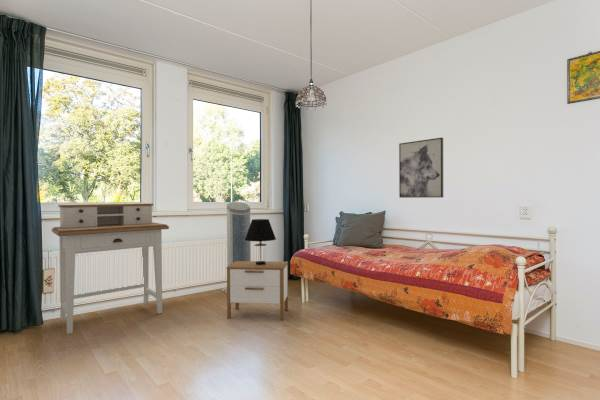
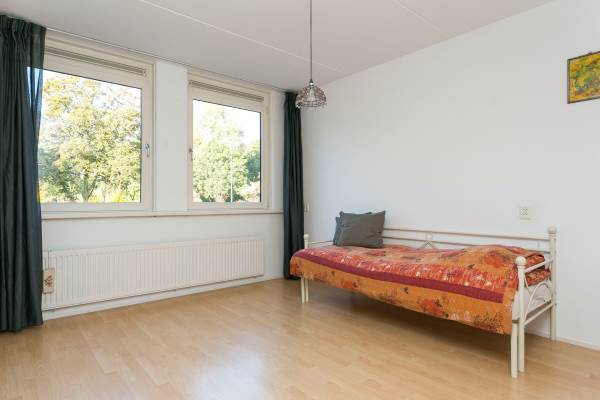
- table lamp (260, 241)
- air purifier (238, 245)
- desk (109, 250)
- wall art (420, 169)
- nightstand (258, 289)
